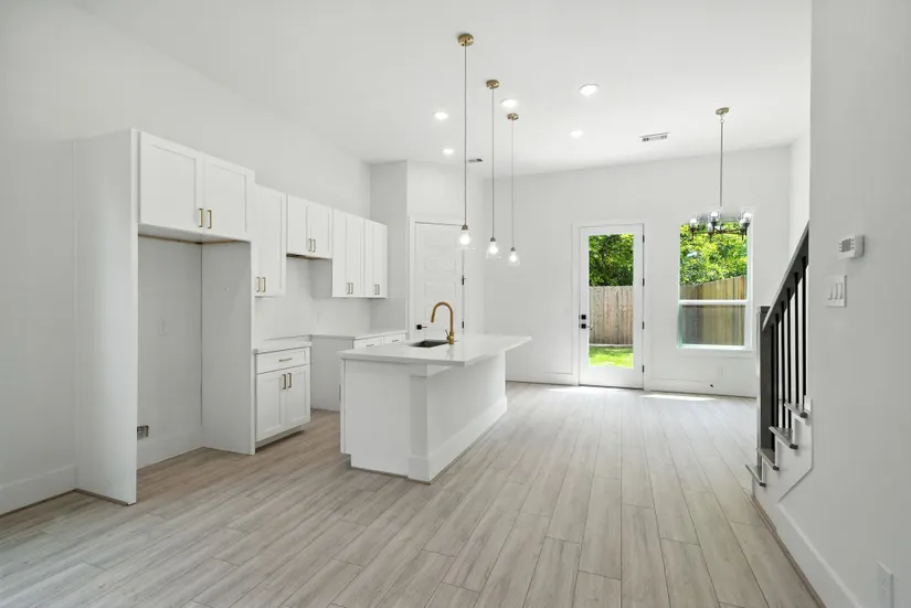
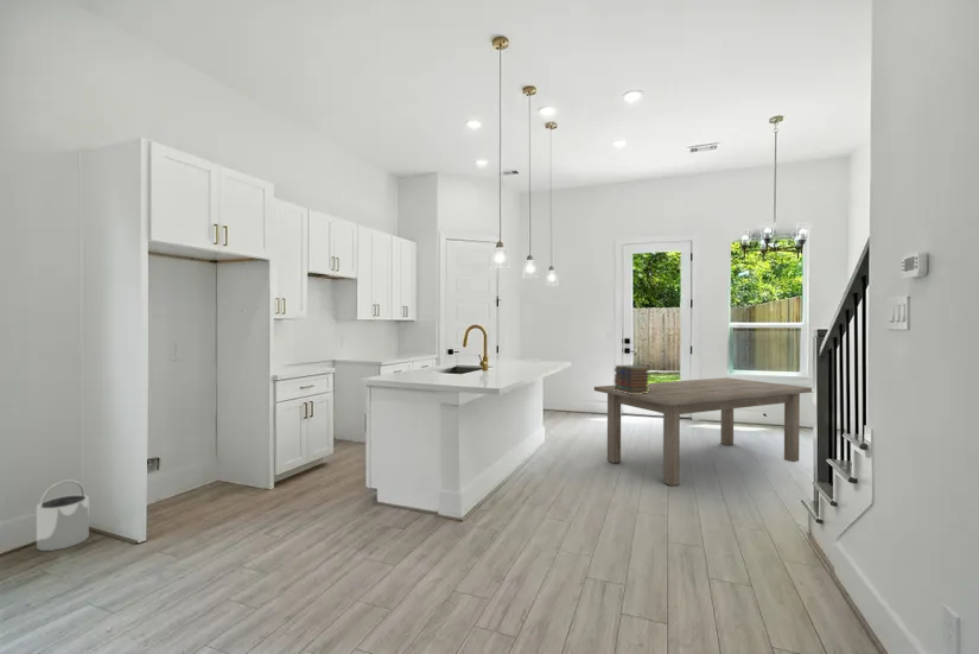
+ bucket (63, 510)
+ dining table (703, 411)
+ book stack (631, 379)
